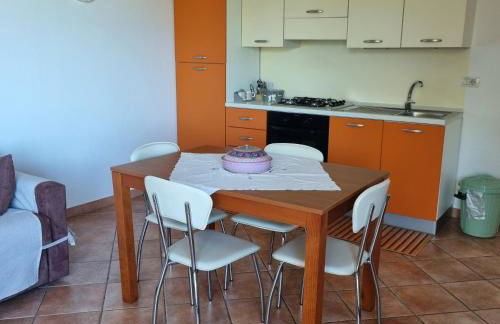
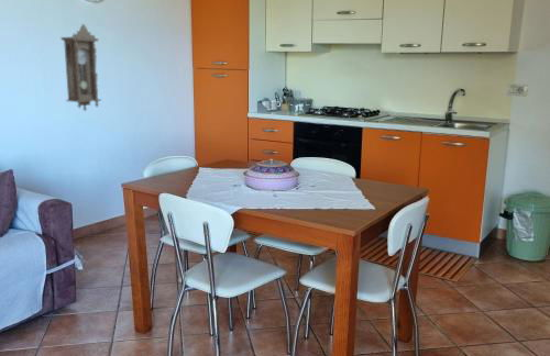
+ pendulum clock (81, 68)
